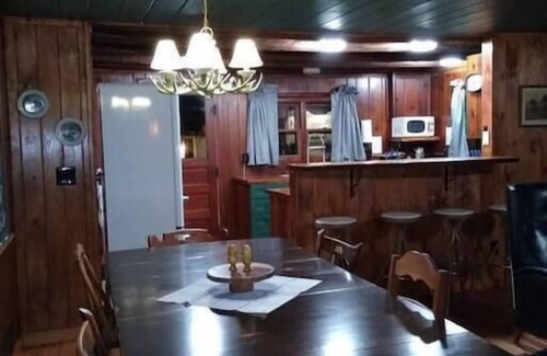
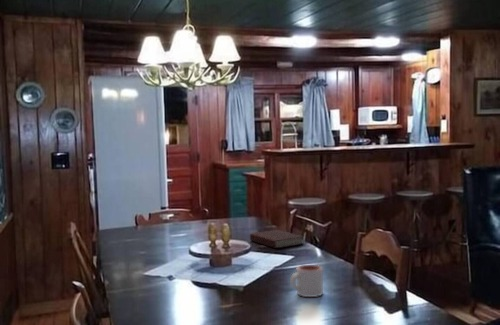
+ mug (306, 281)
+ book (276, 238)
